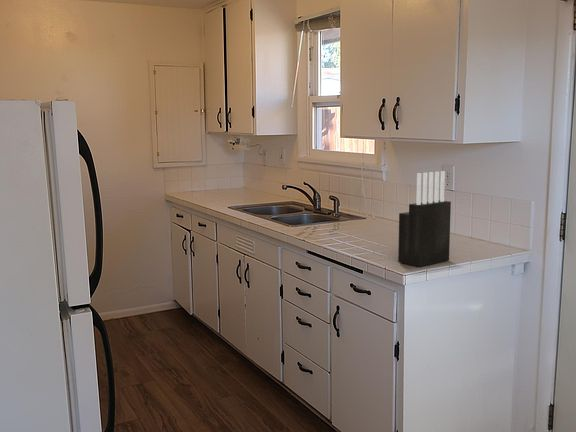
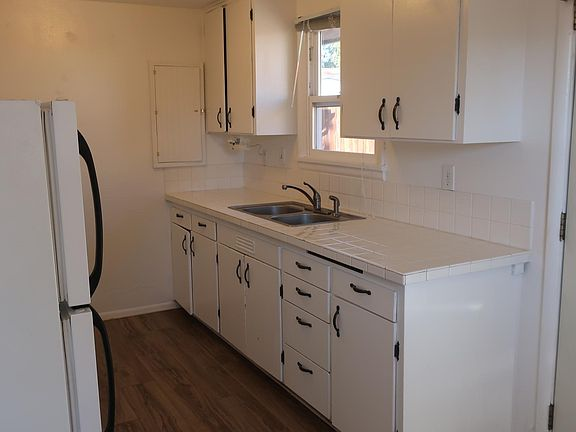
- knife block (422, 216)
